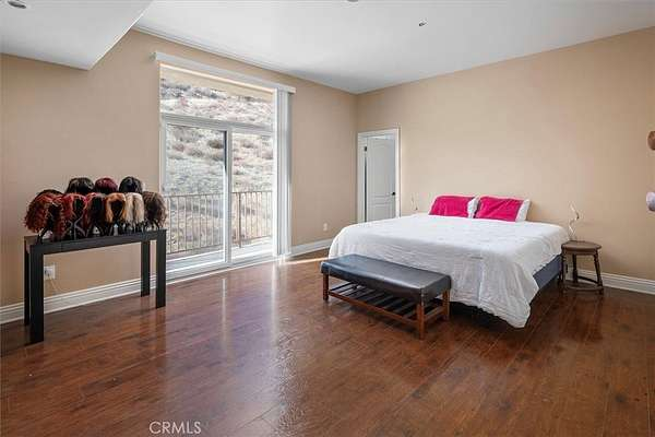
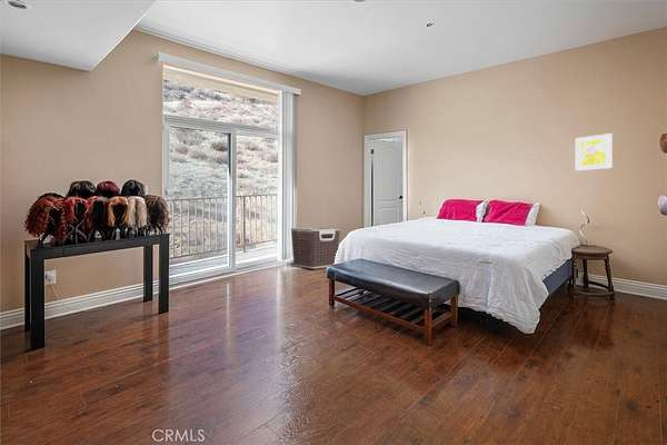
+ clothes hamper (315, 246)
+ wall art (593, 152)
